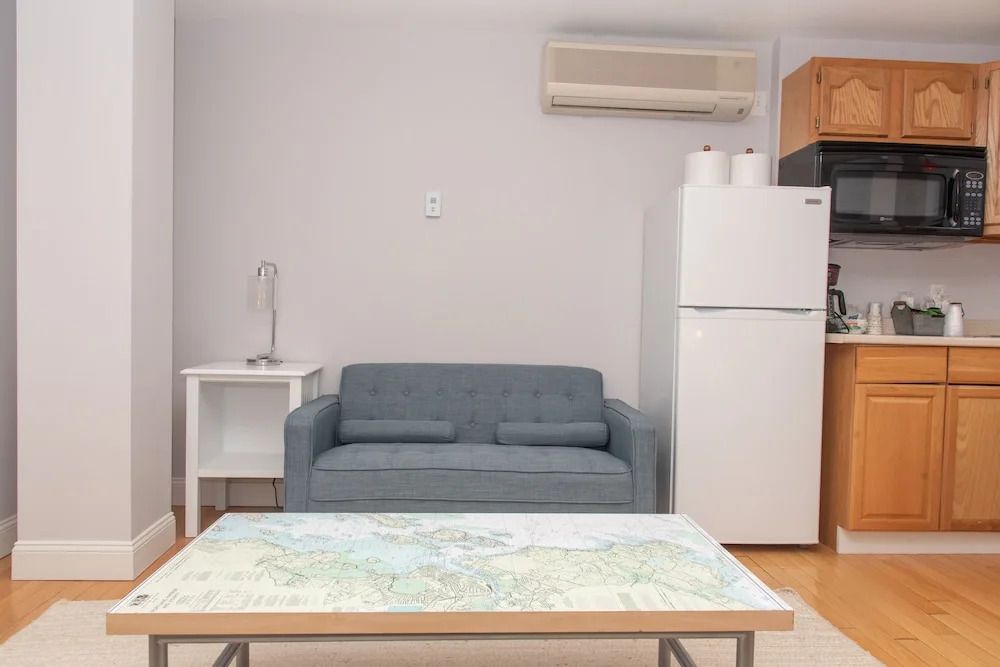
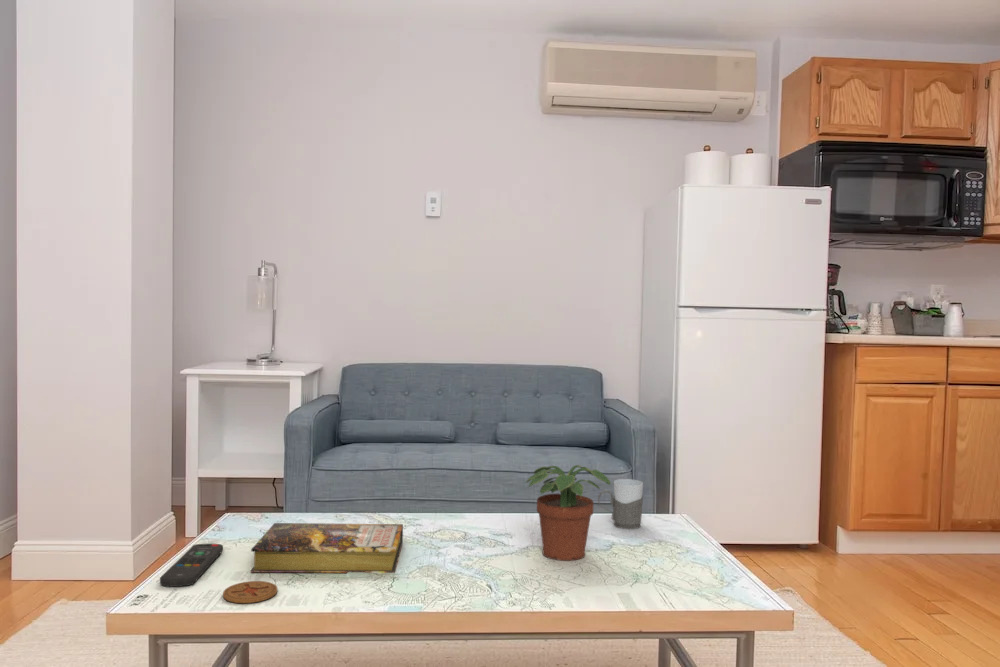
+ book (331, 546)
+ coaster (250, 591)
+ remote control (193, 563)
+ potted plant (565, 510)
+ mug (620, 504)
